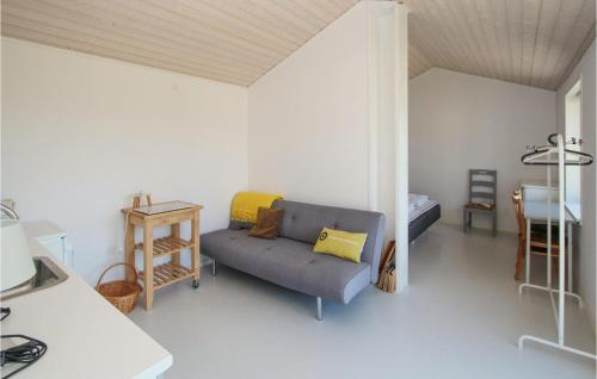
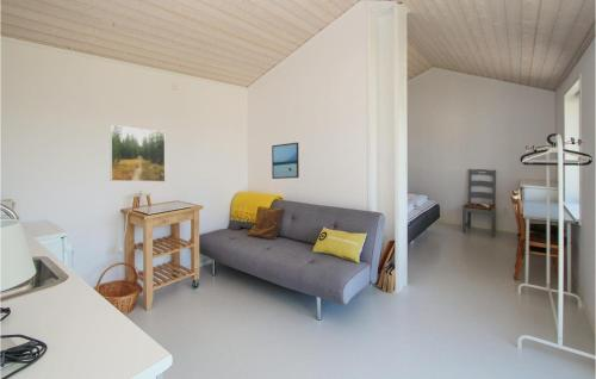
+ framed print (285, 161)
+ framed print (138, 155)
